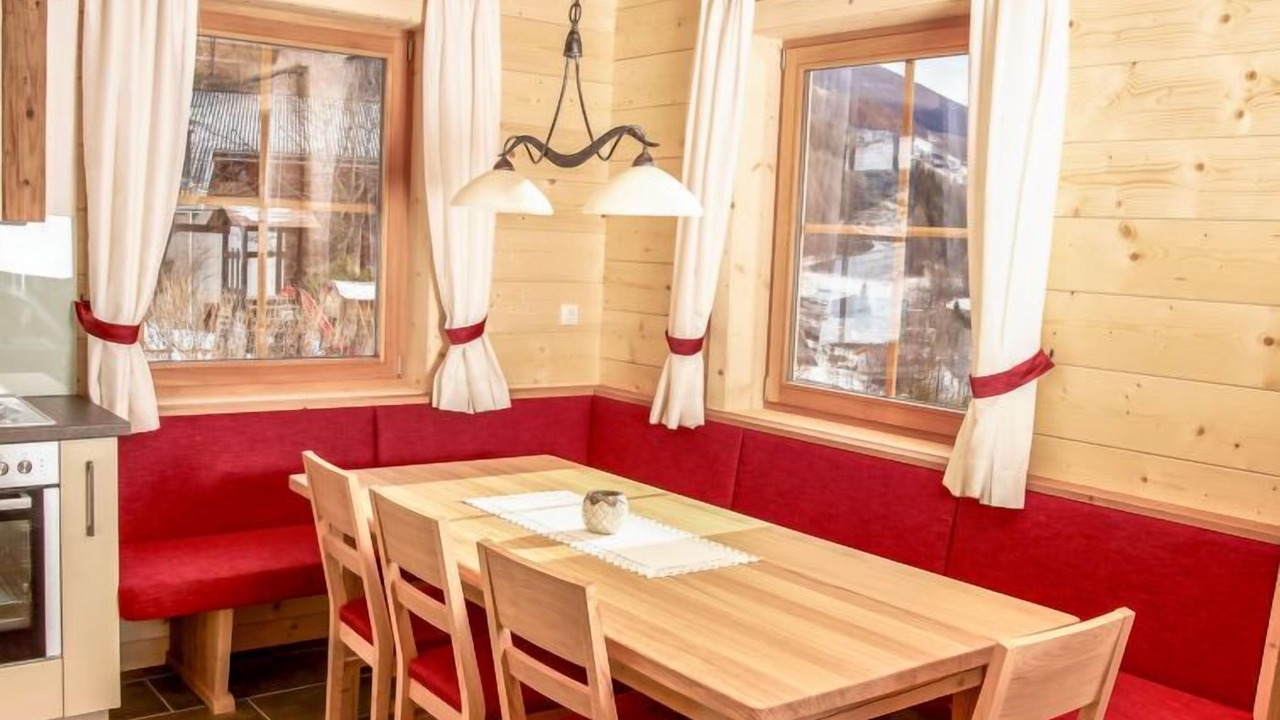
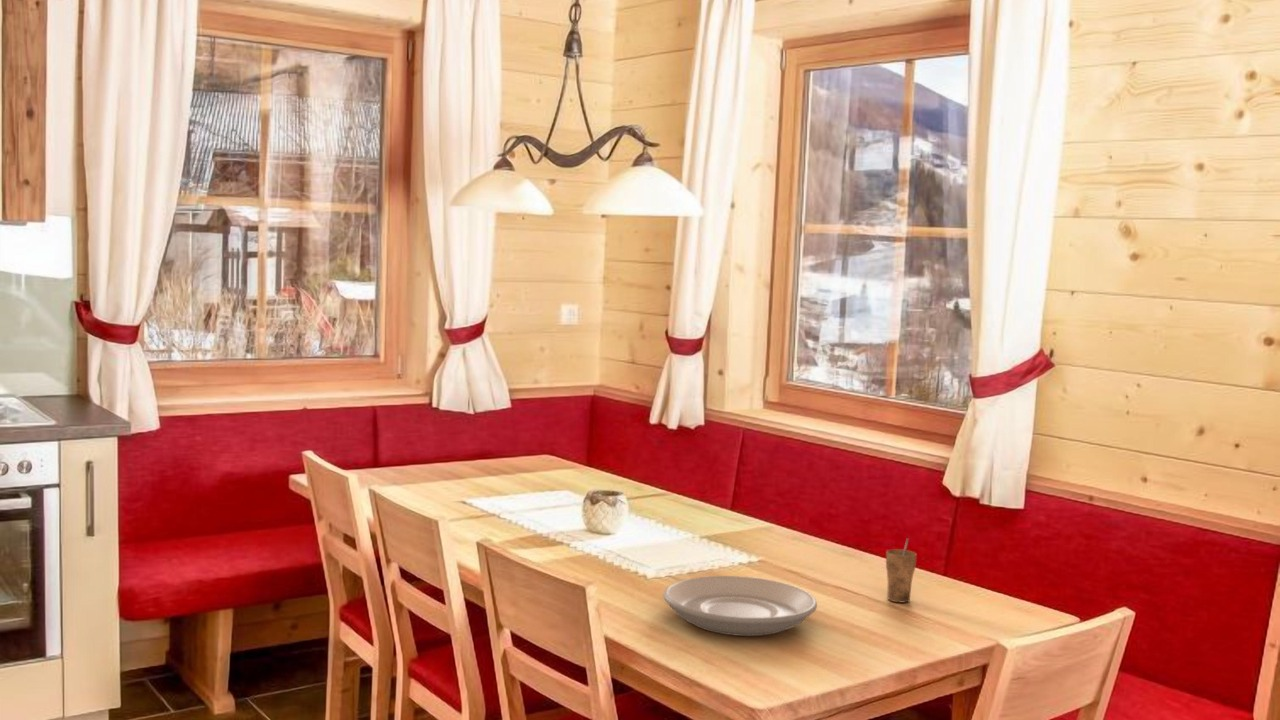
+ cup (900, 570)
+ plate (739, 607)
